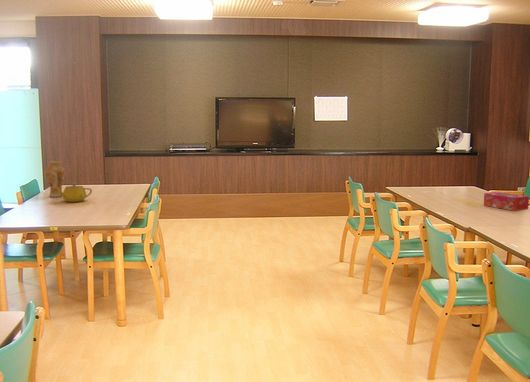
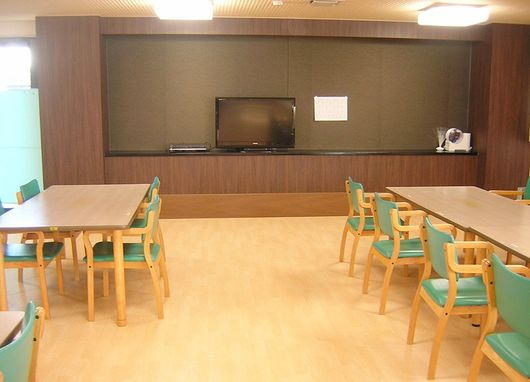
- tissue box (505, 201)
- teapot (73, 192)
- vase (55, 179)
